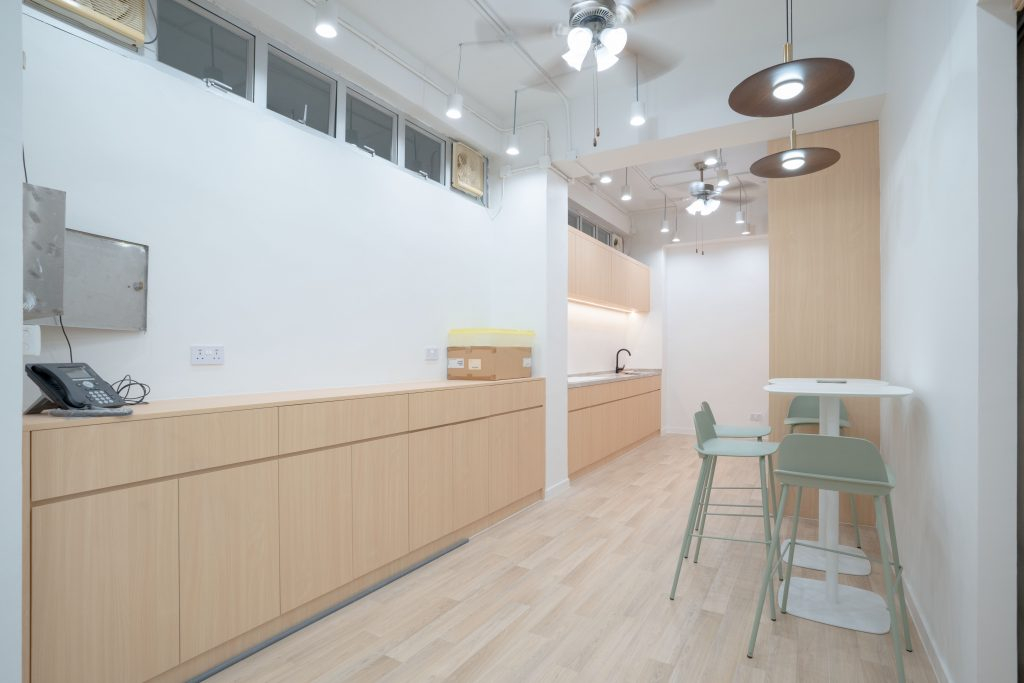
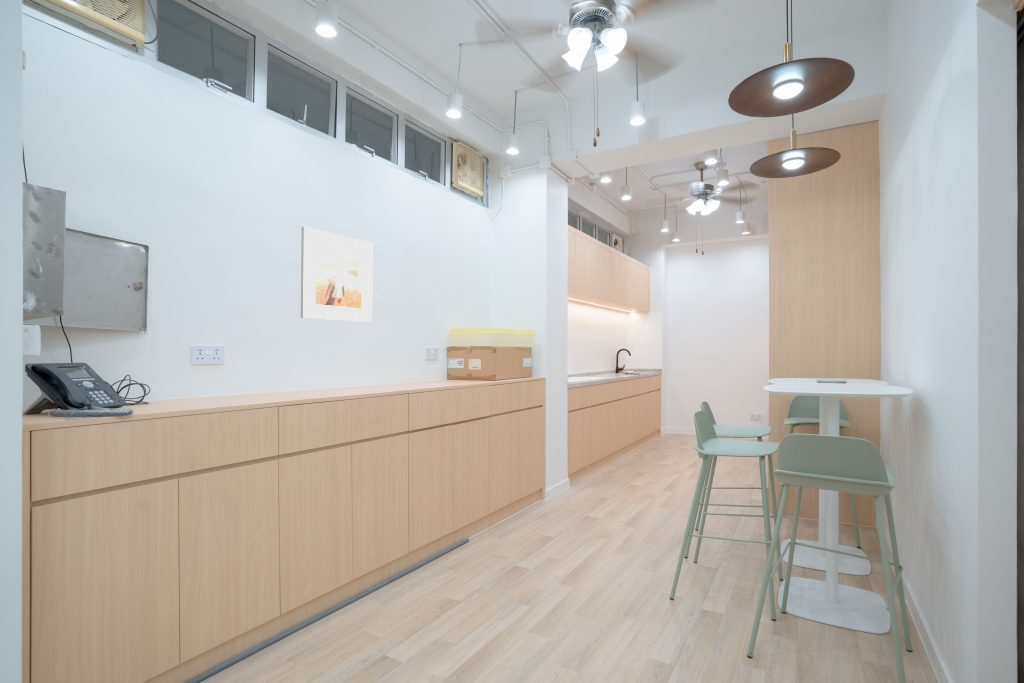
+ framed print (339, 277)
